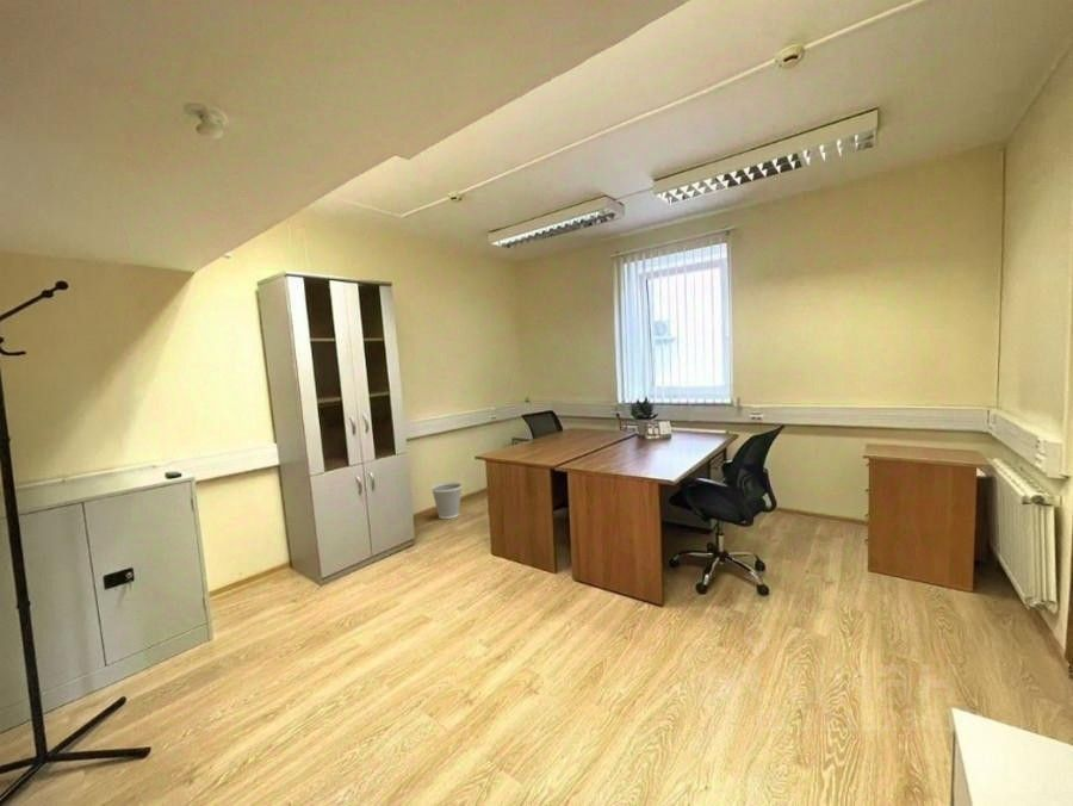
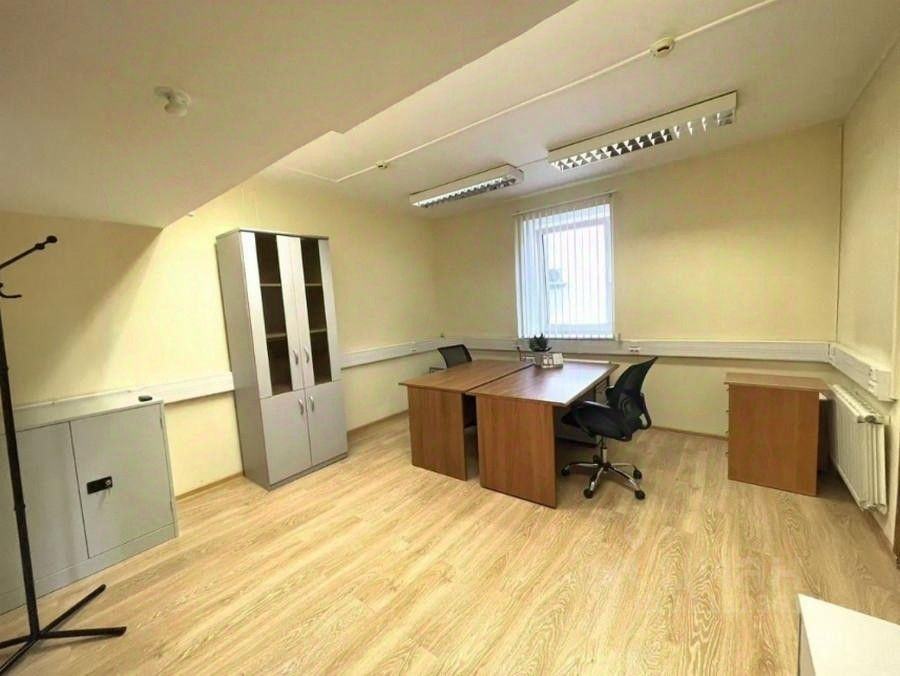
- wastebasket (447, 501)
